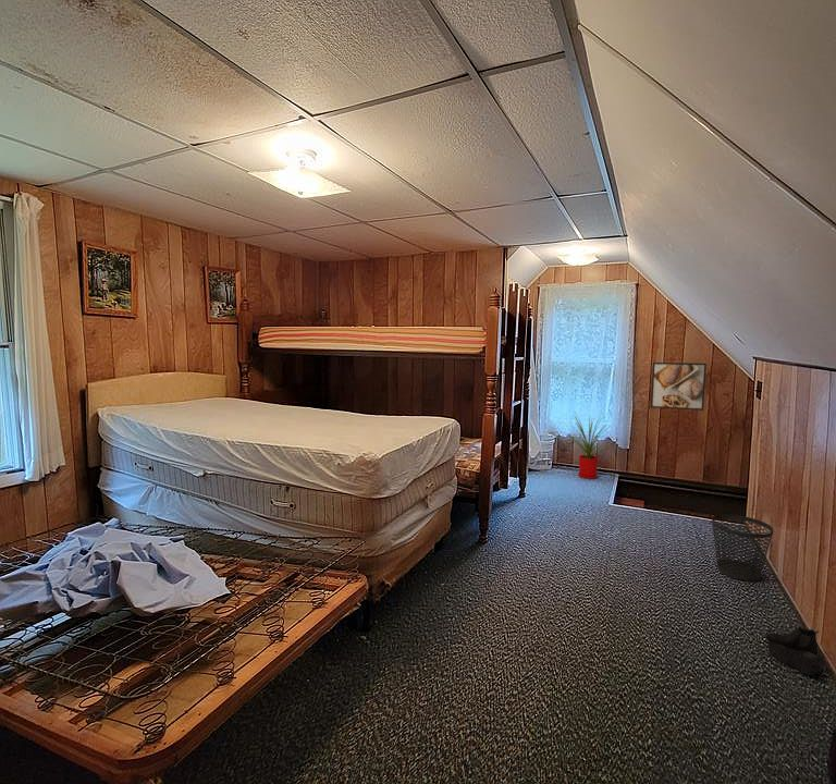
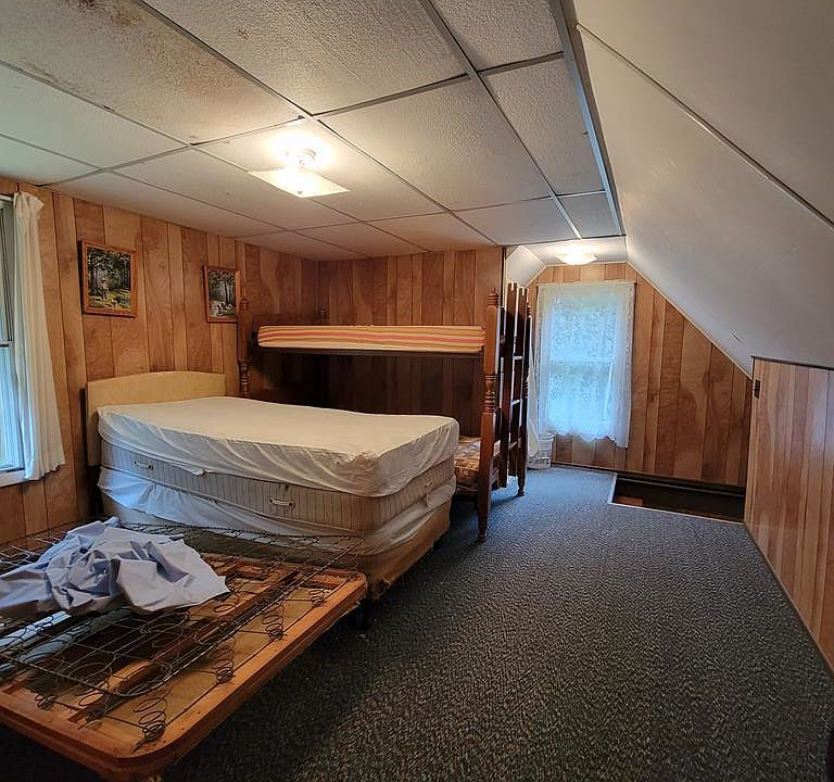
- wastebasket (739, 548)
- boots (798, 647)
- house plant (589, 444)
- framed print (677, 385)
